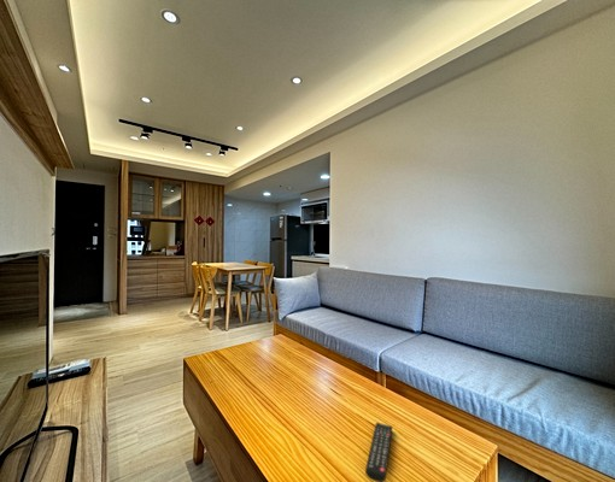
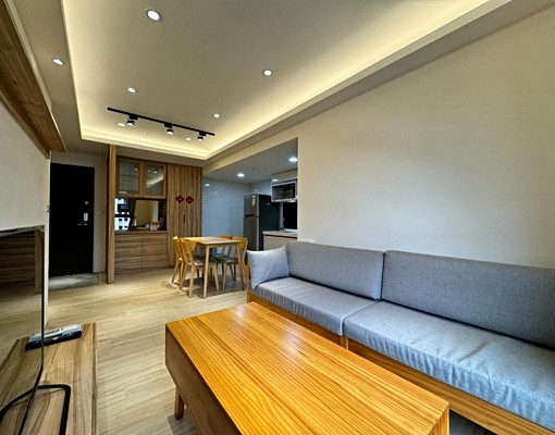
- remote control (380, 447)
